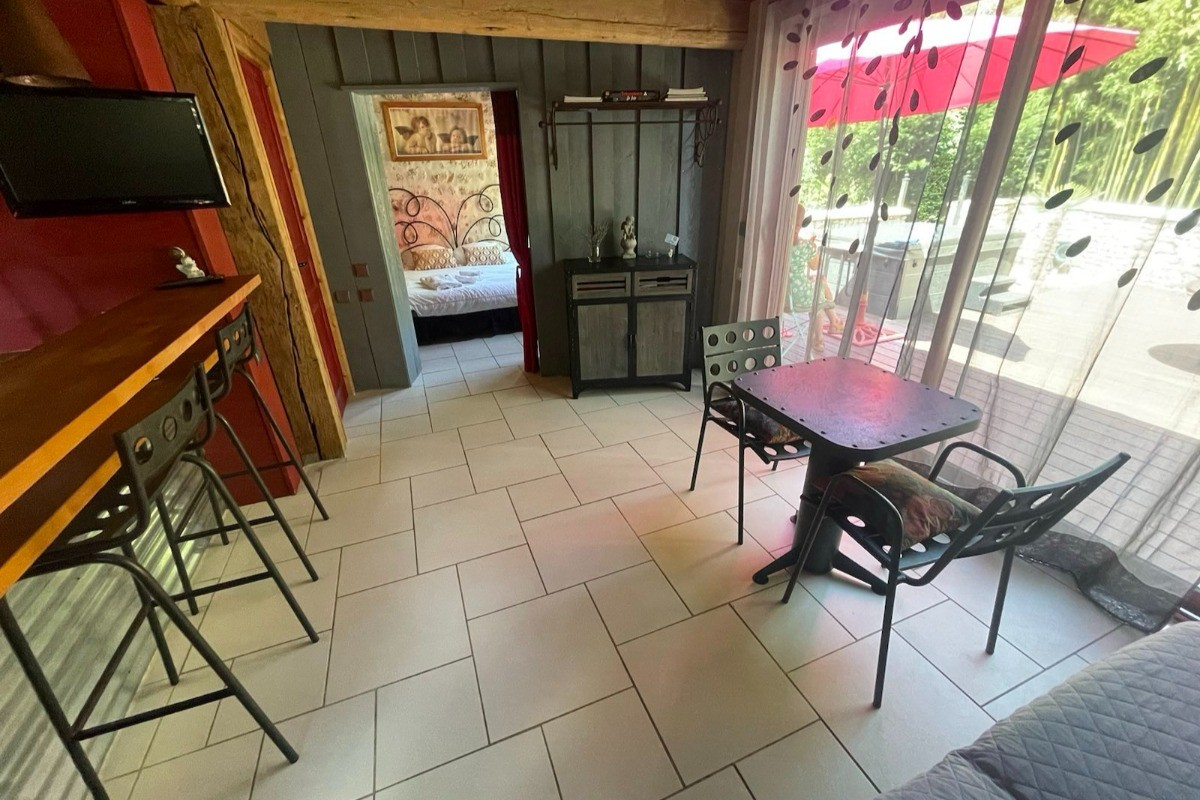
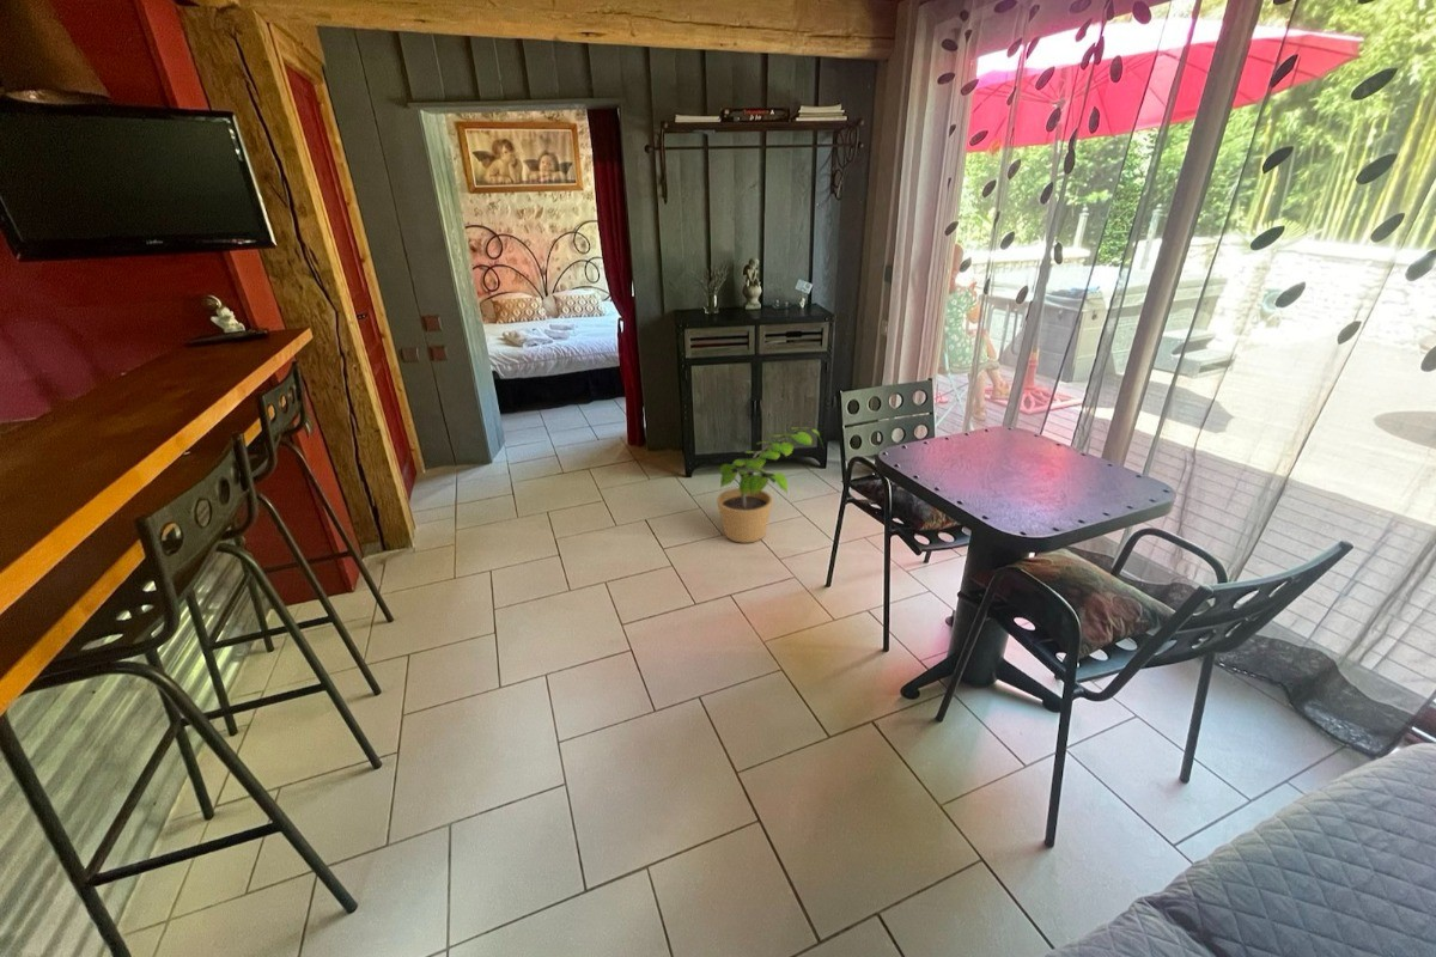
+ potted plant (773, 482)
